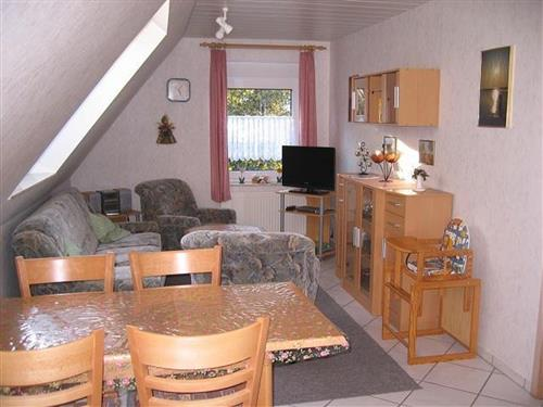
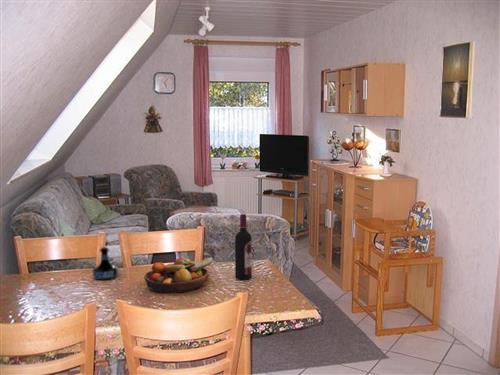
+ tequila bottle (104, 262)
+ wine bottle (243, 246)
+ fruit bowl (177, 271)
